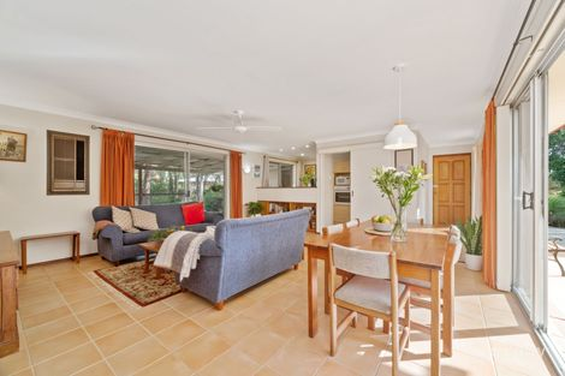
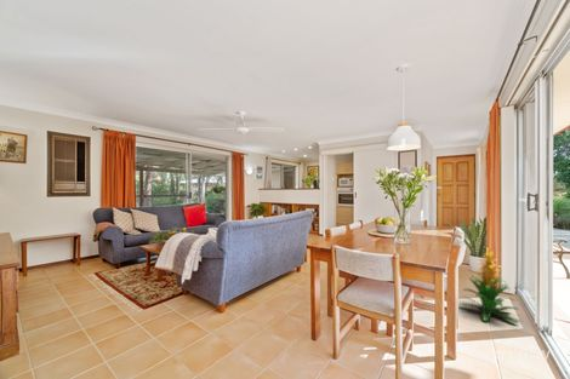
+ indoor plant (488, 280)
